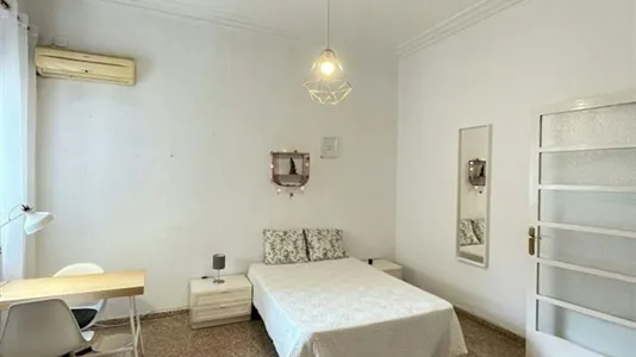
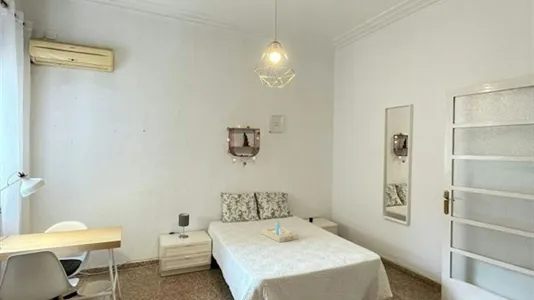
+ serving tray (279, 228)
